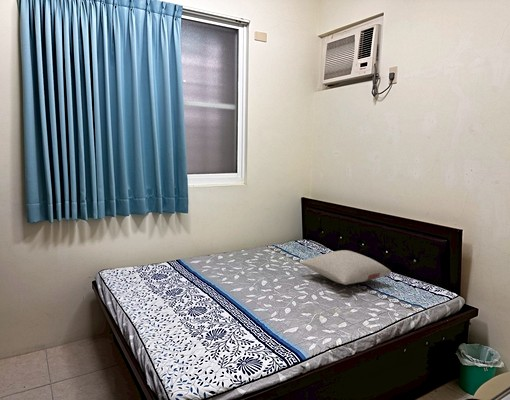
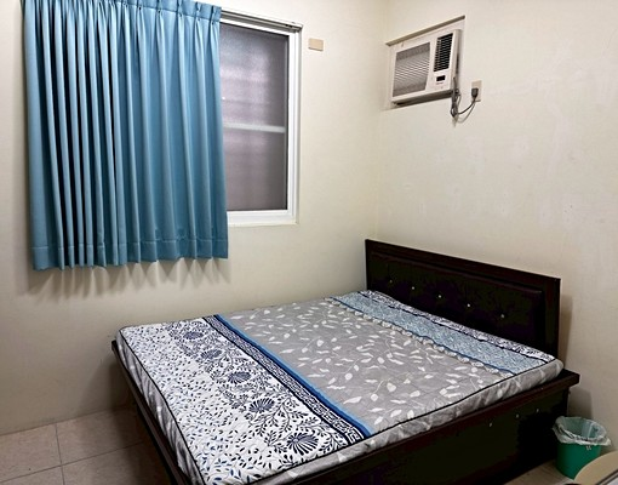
- pillow (344, 267)
